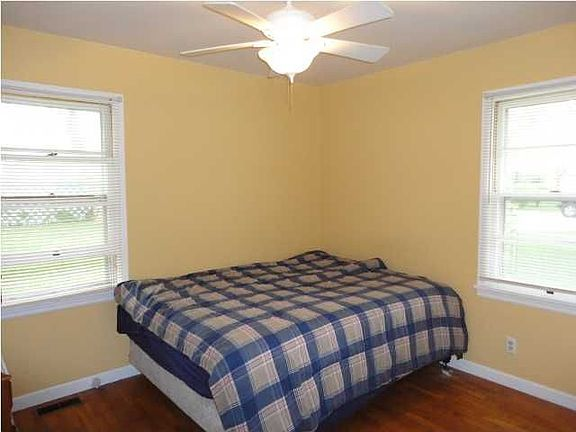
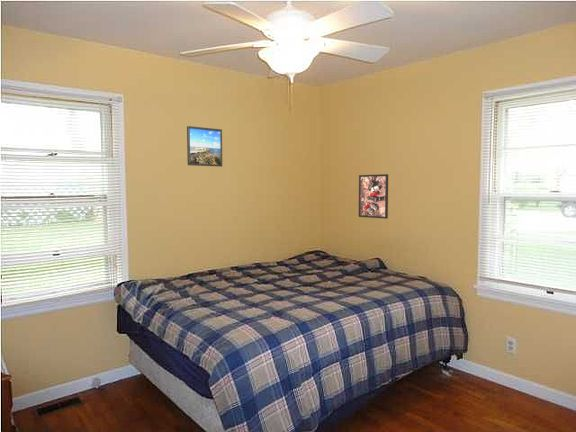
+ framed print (372, 196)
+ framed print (205, 146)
